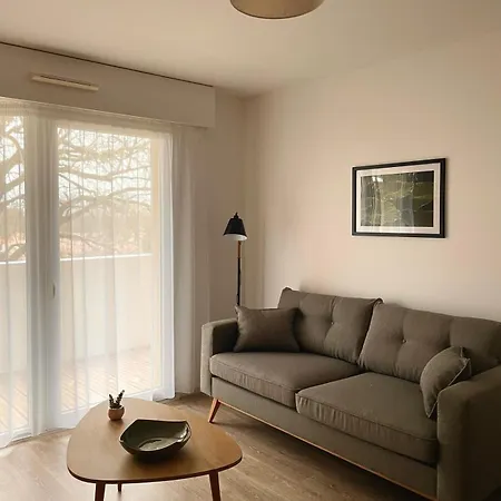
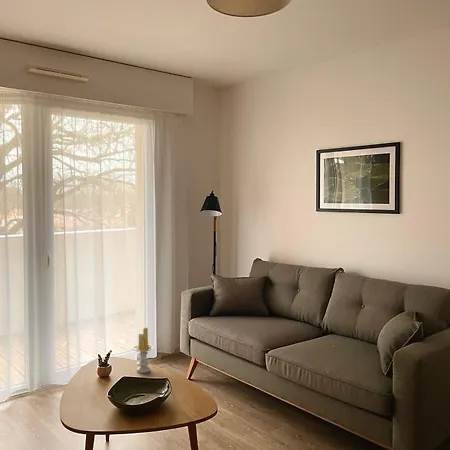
+ candle (143, 349)
